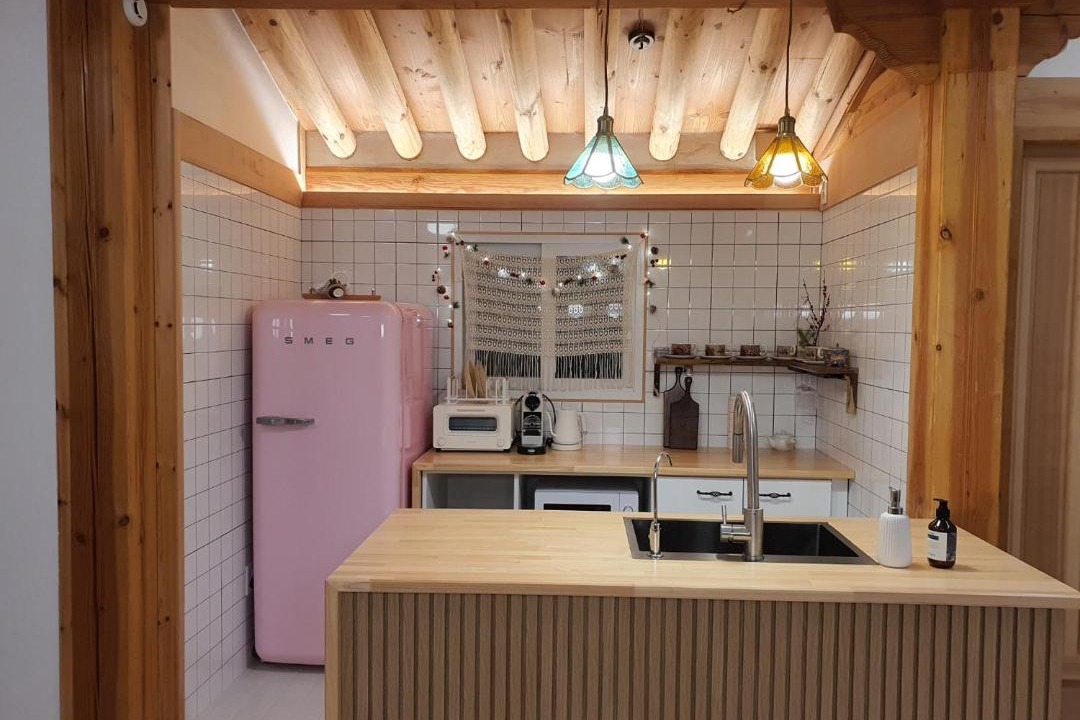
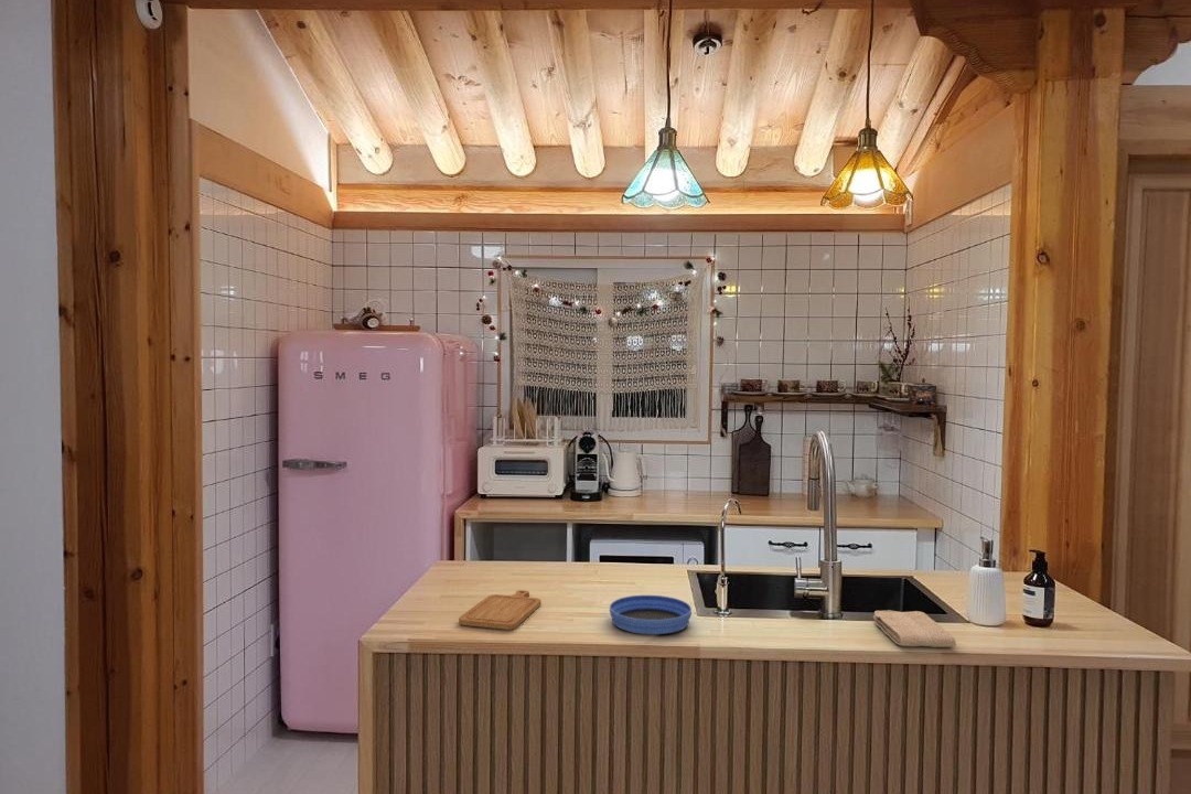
+ bowl (650, 614)
+ washcloth (911, 626)
+ chopping board (505, 607)
